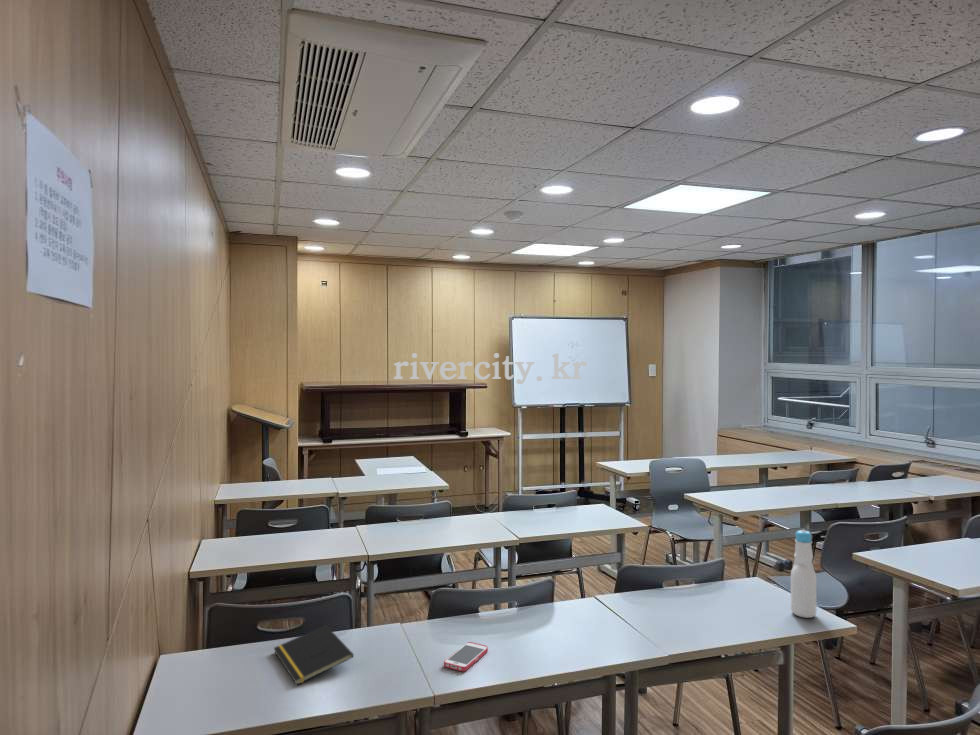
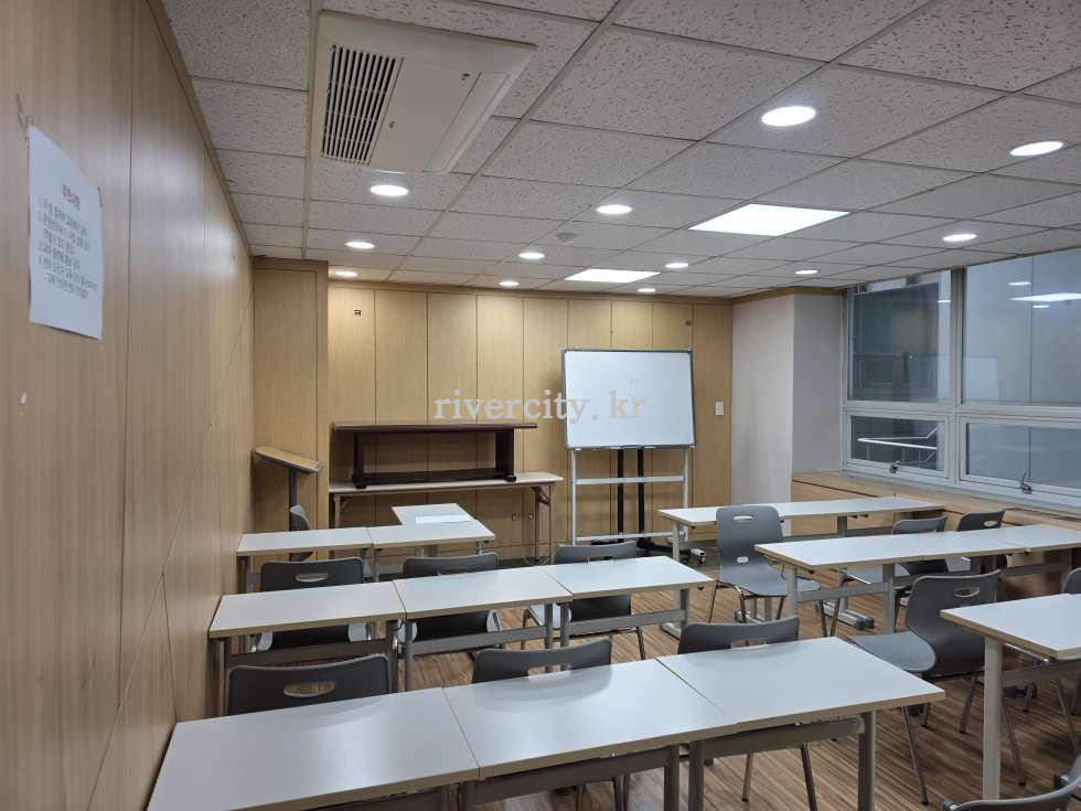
- notepad (312, 652)
- smartphone (466, 656)
- bottle (803, 572)
